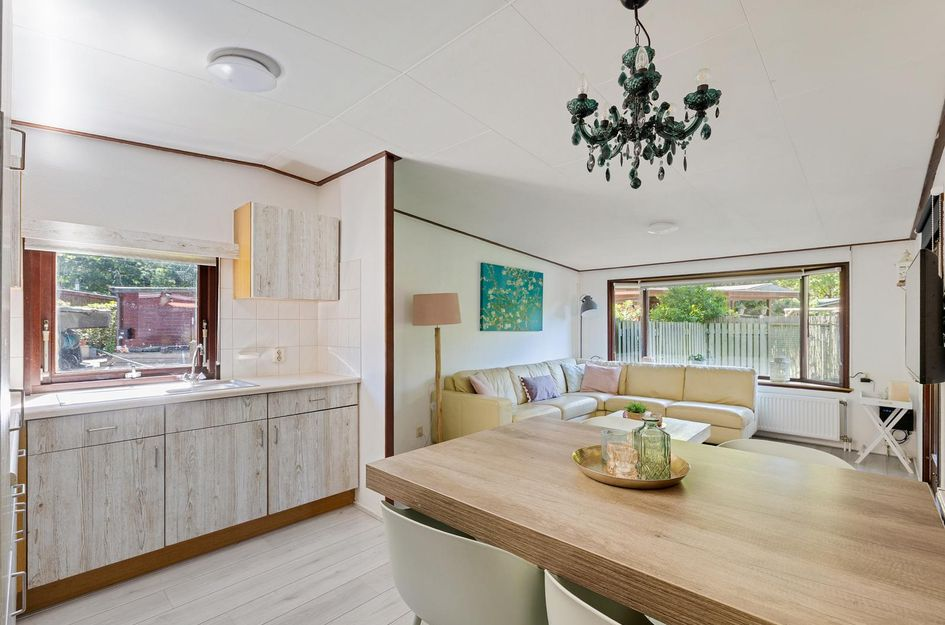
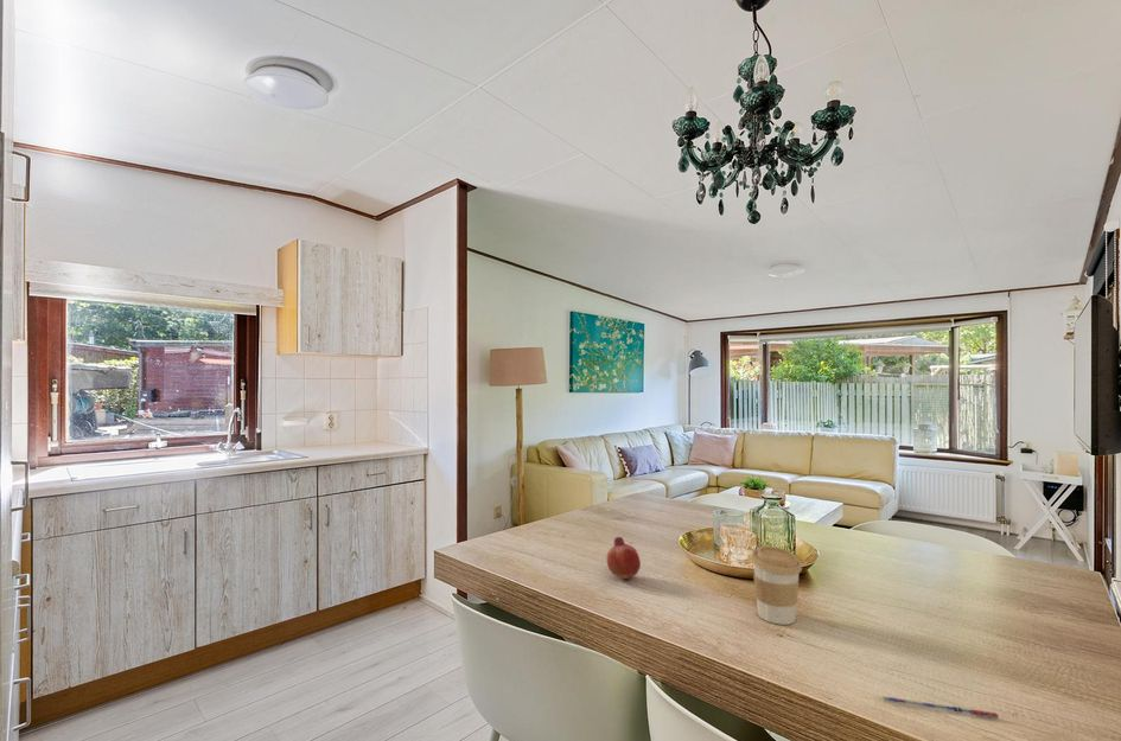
+ coffee cup (776, 583)
+ pen (938, 705)
+ fruit (623, 557)
